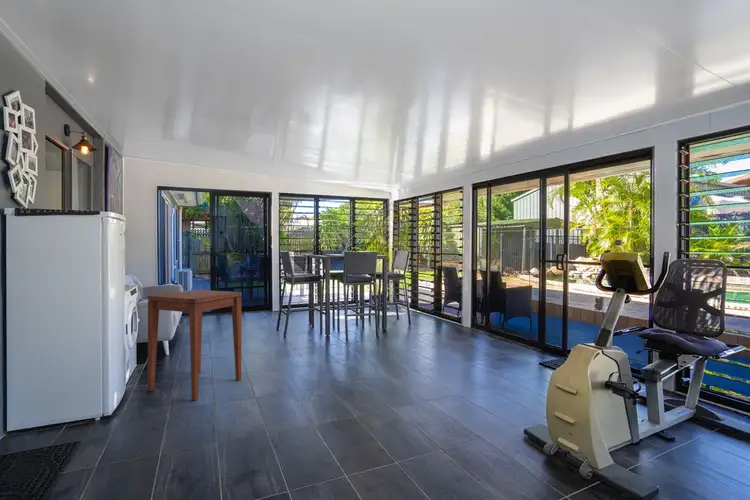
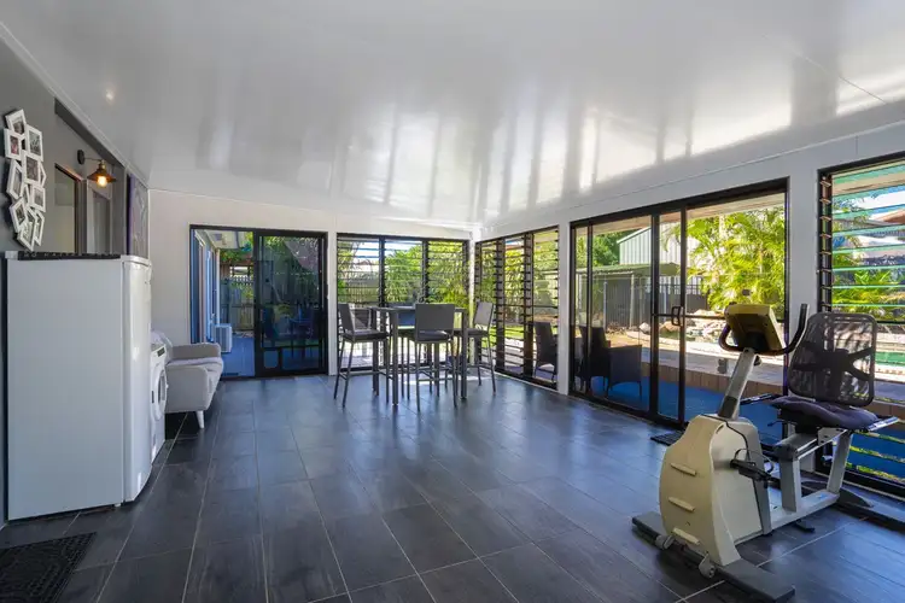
- side table (196, 339)
